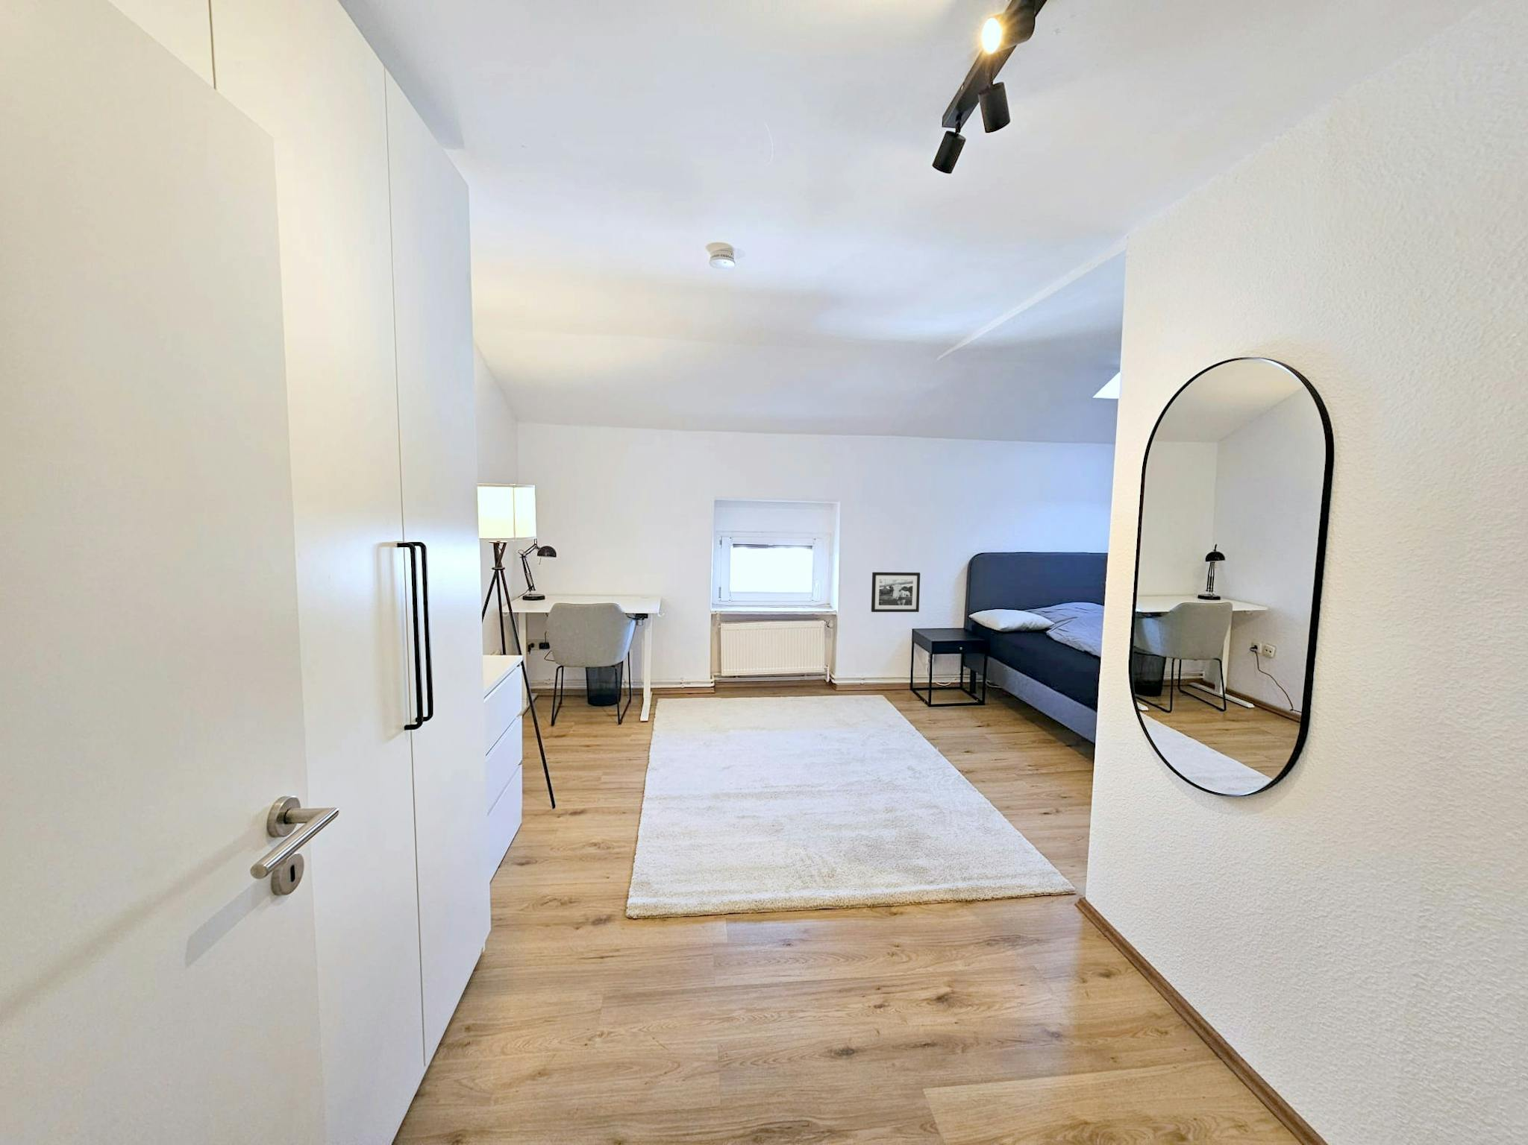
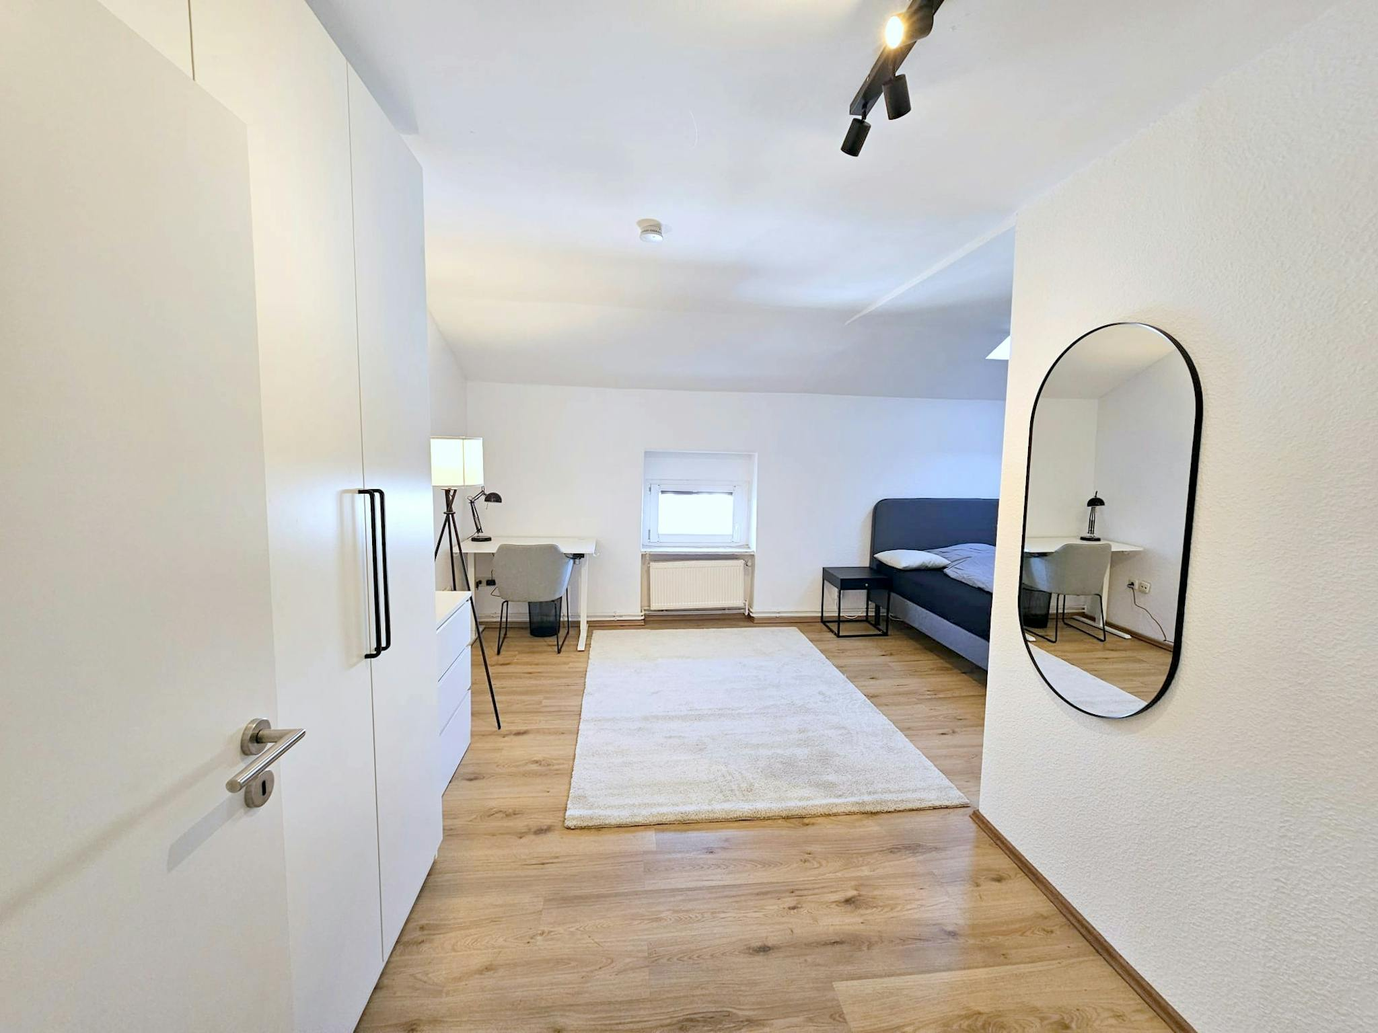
- picture frame (895, 592)
